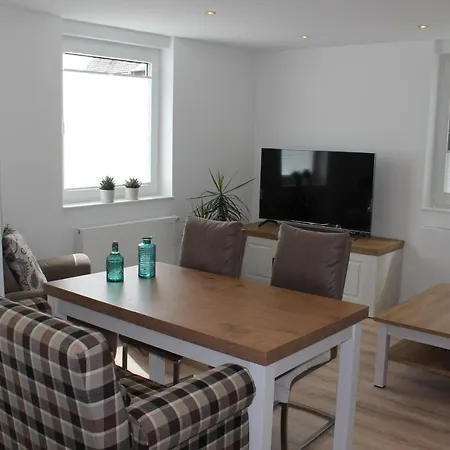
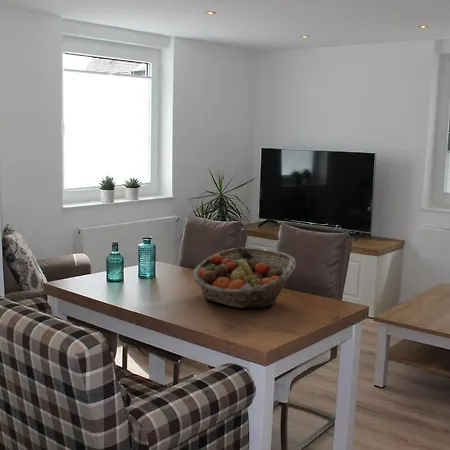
+ fruit basket (243, 276)
